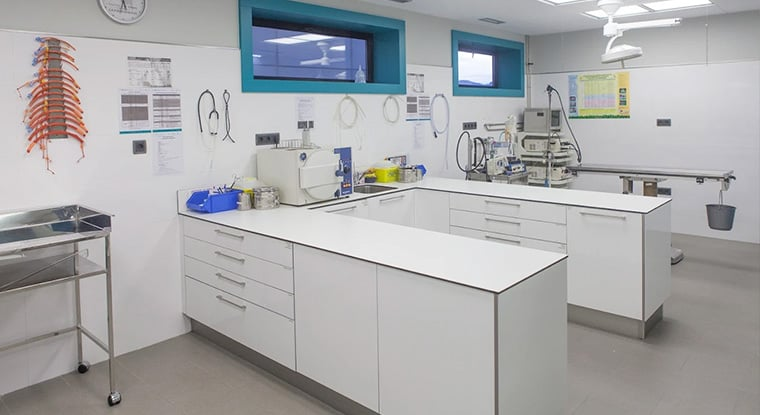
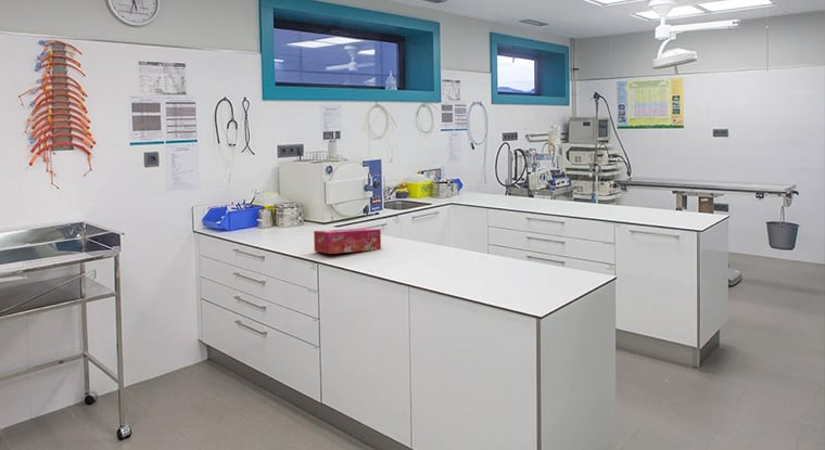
+ tissue box (347, 240)
